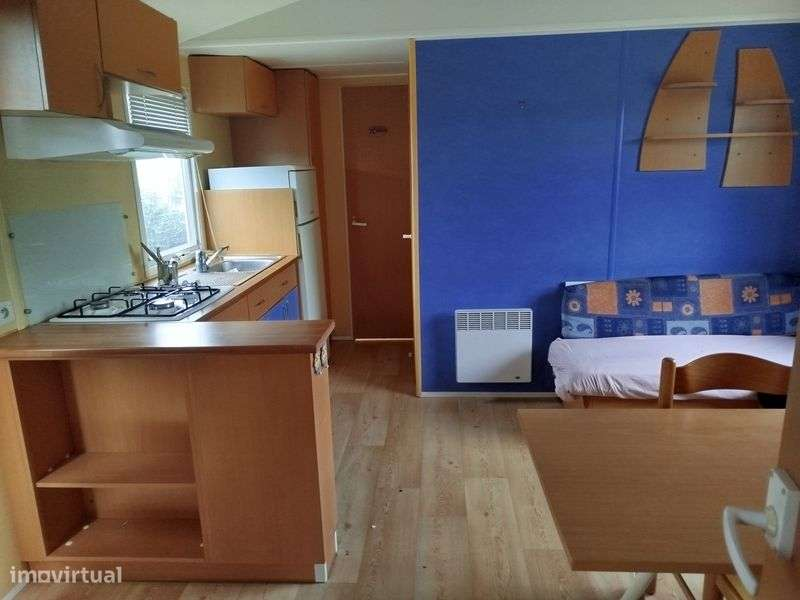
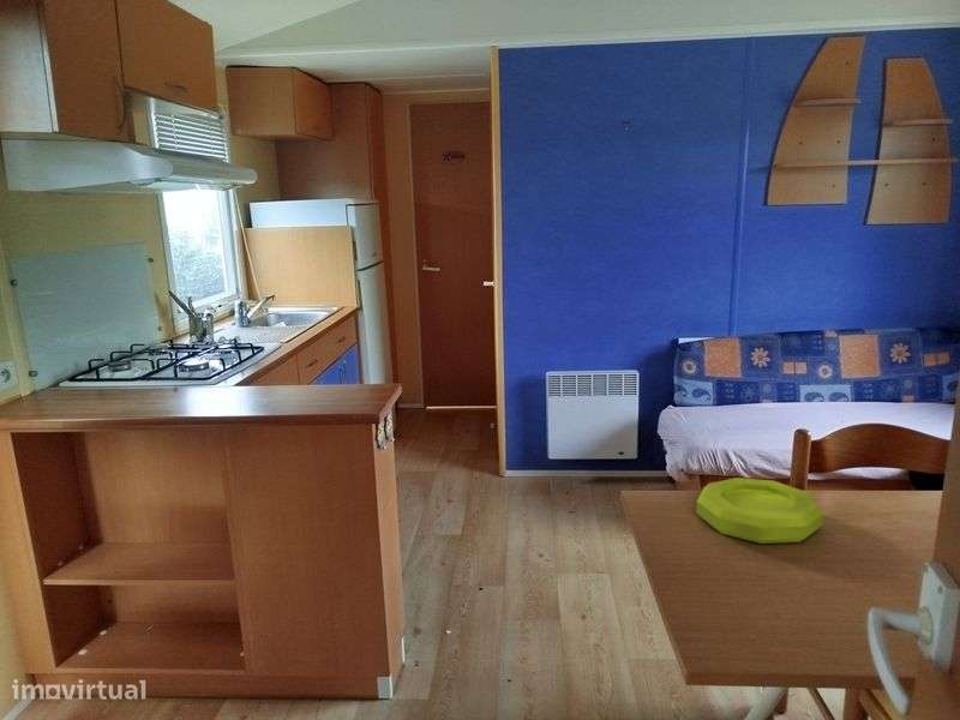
+ bowl (757, 509)
